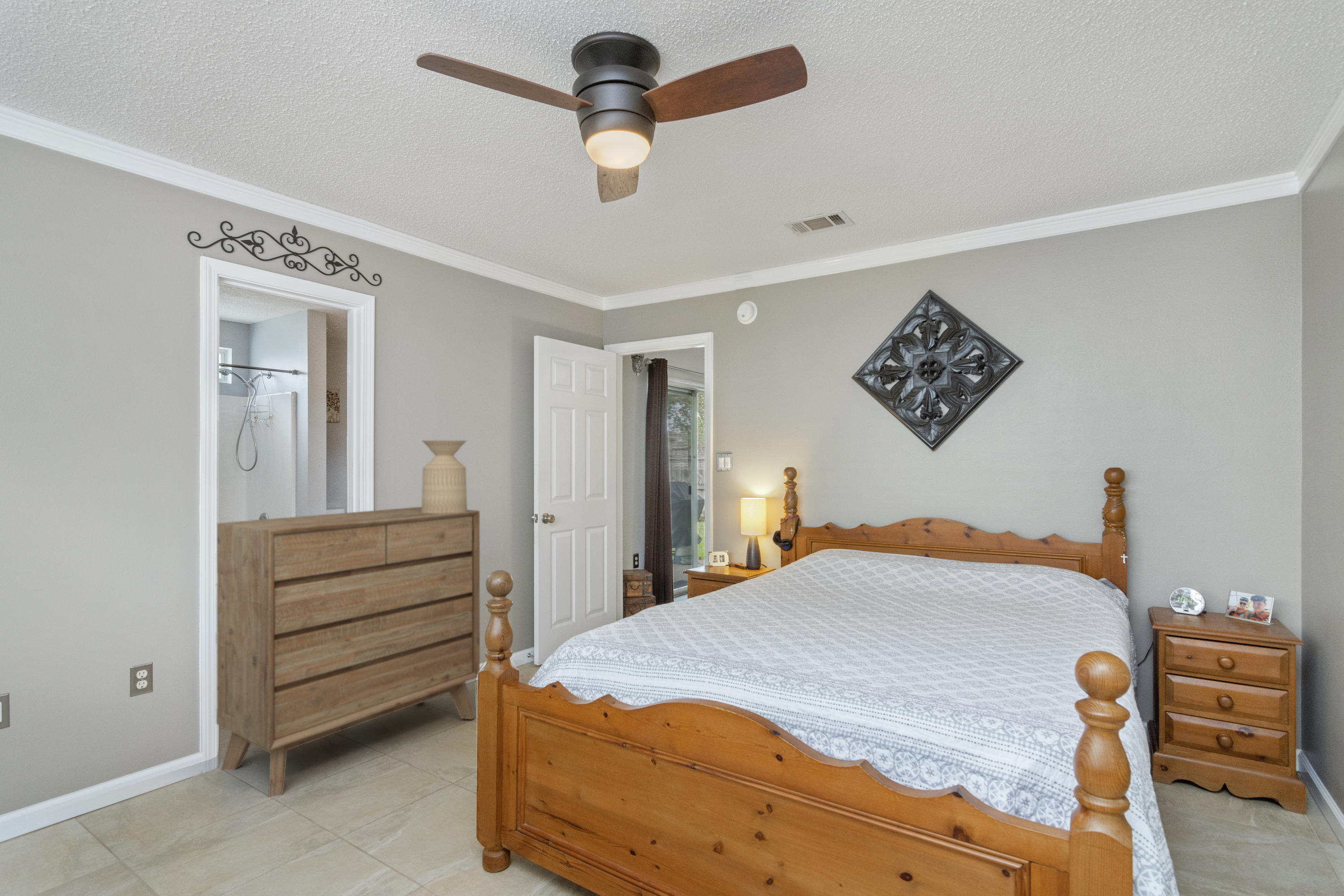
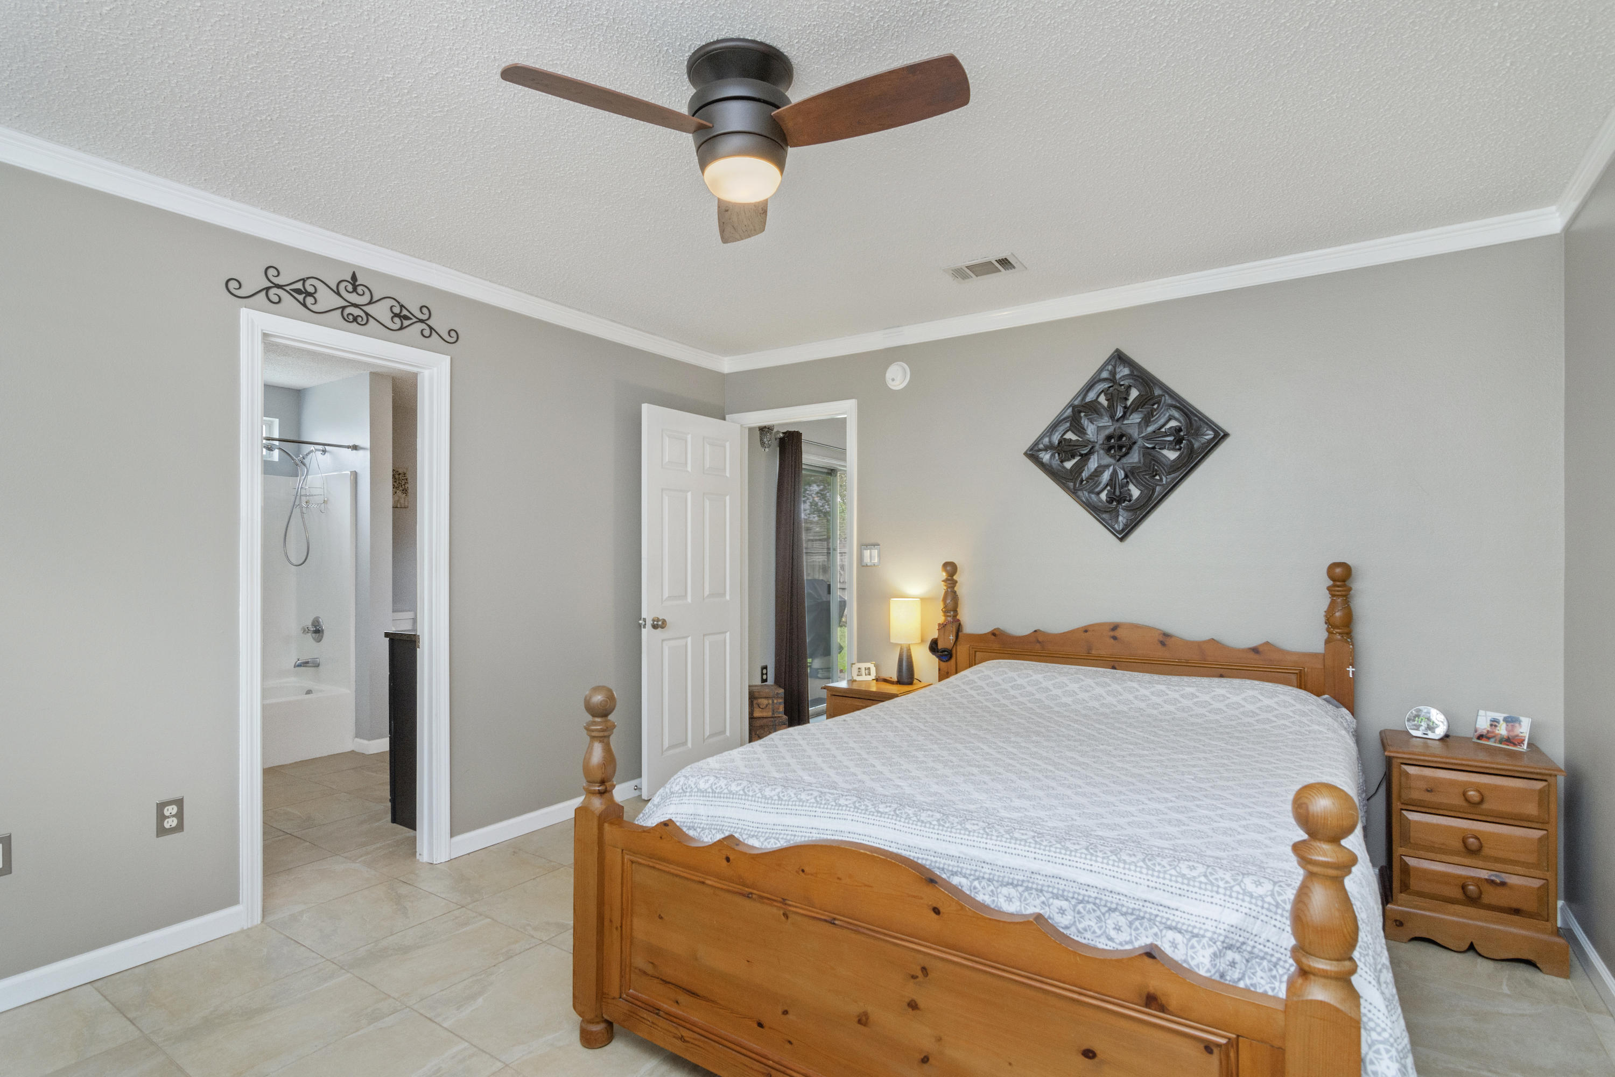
- side table (444, 475)
- dresser (360, 628)
